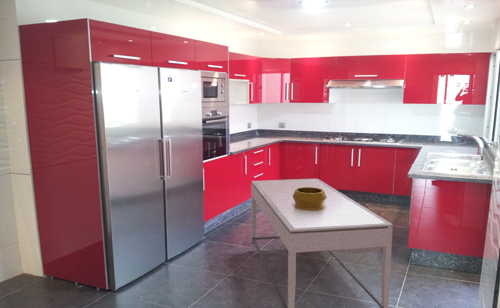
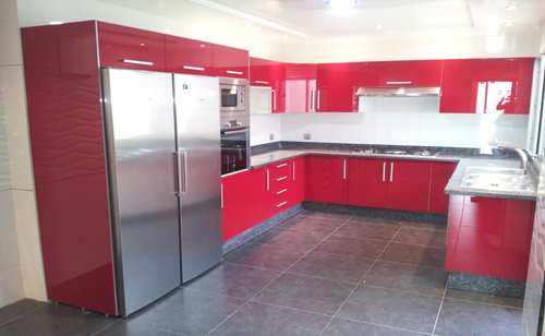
- decorative bowl (309, 196)
- dining table (306, 240)
